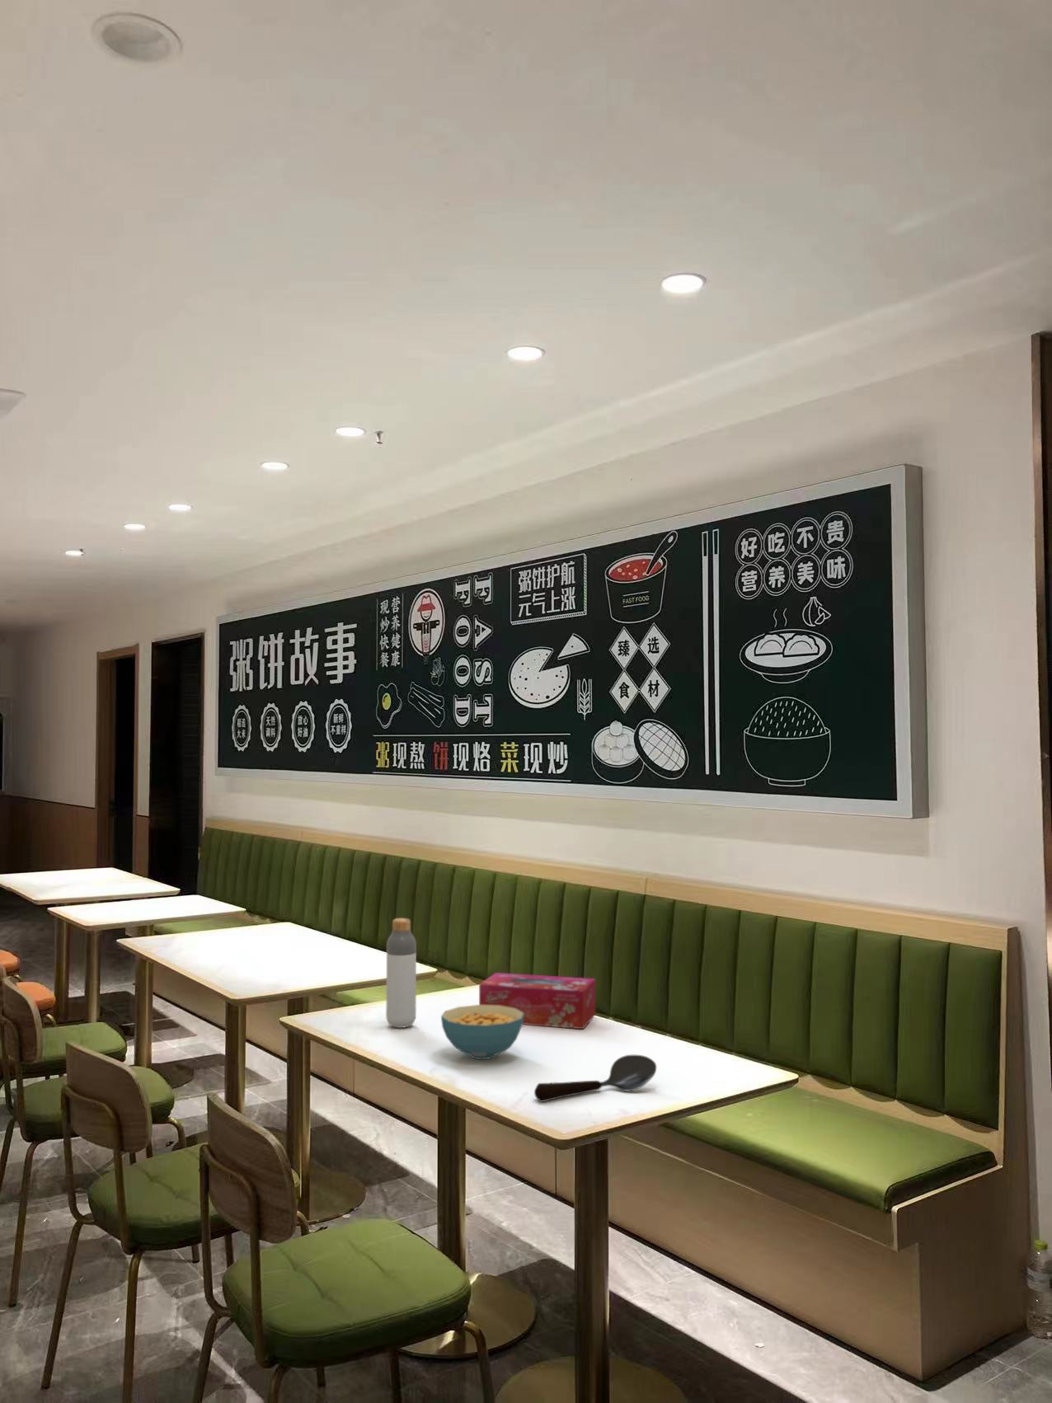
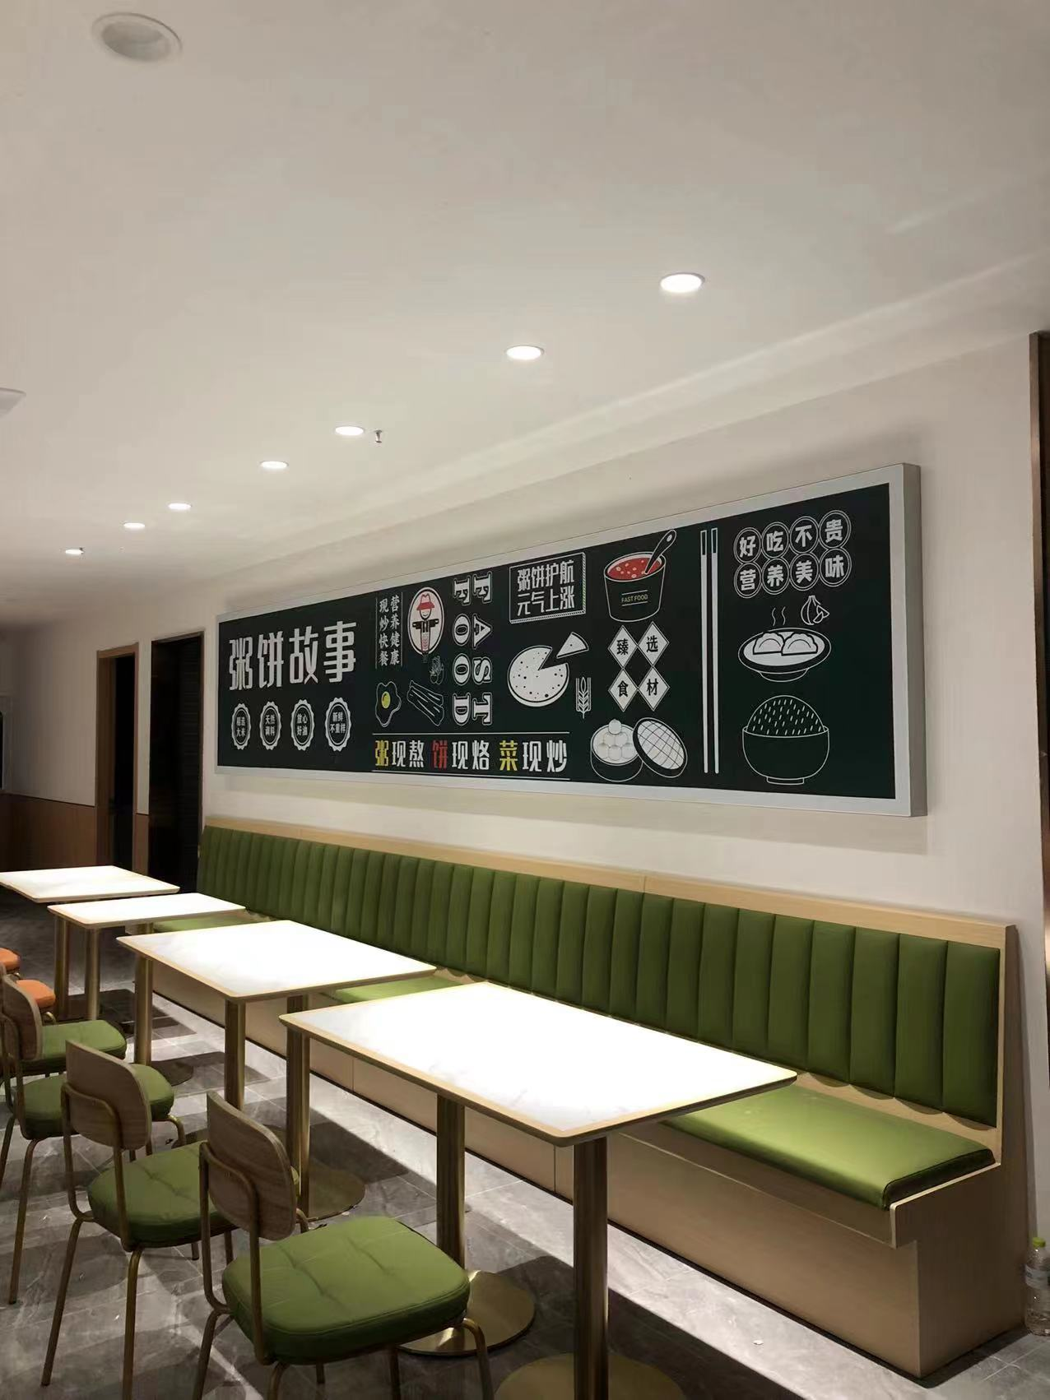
- tissue box (537, 999)
- spoon (597, 1080)
- bottle (401, 972)
- cereal bowl (482, 1034)
